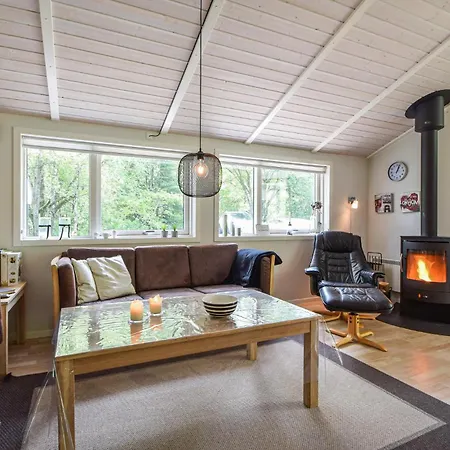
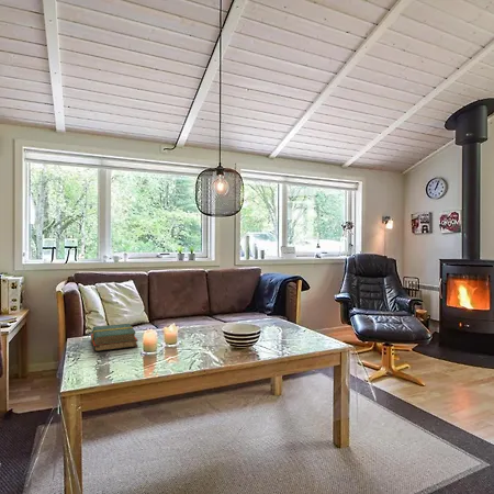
+ hardback book (113, 336)
